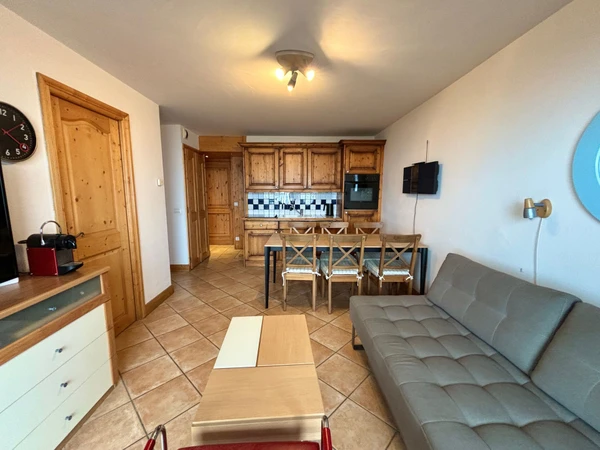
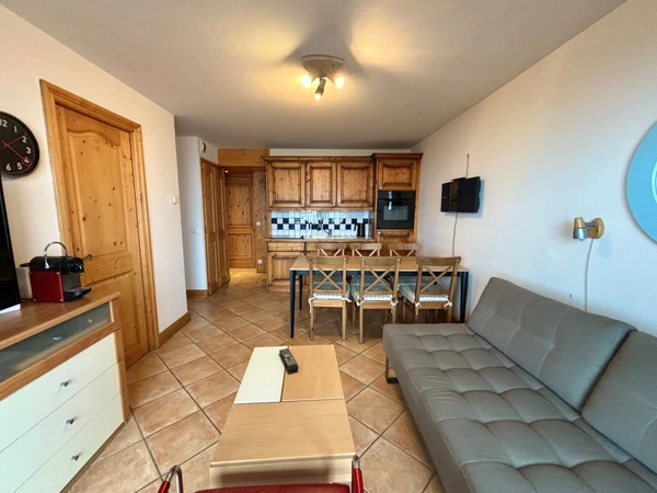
+ remote control (288, 359)
